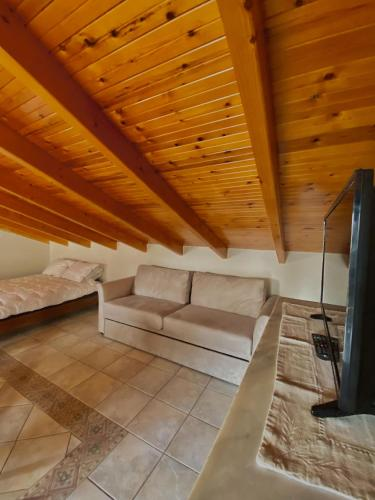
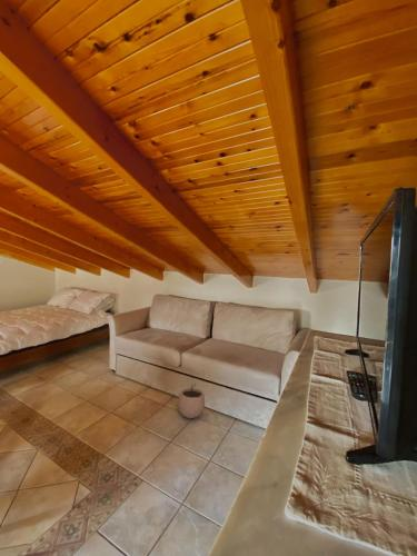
+ plant pot (191, 398)
